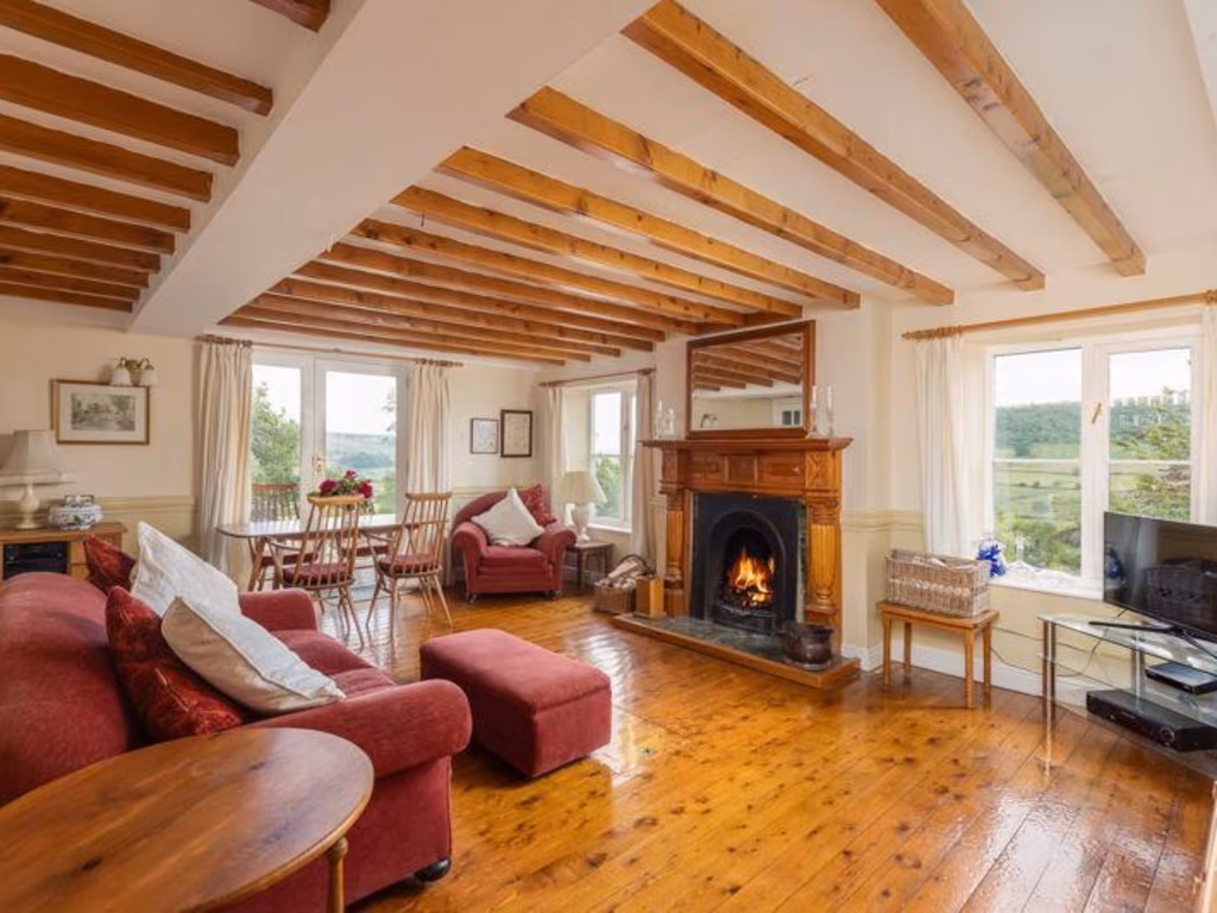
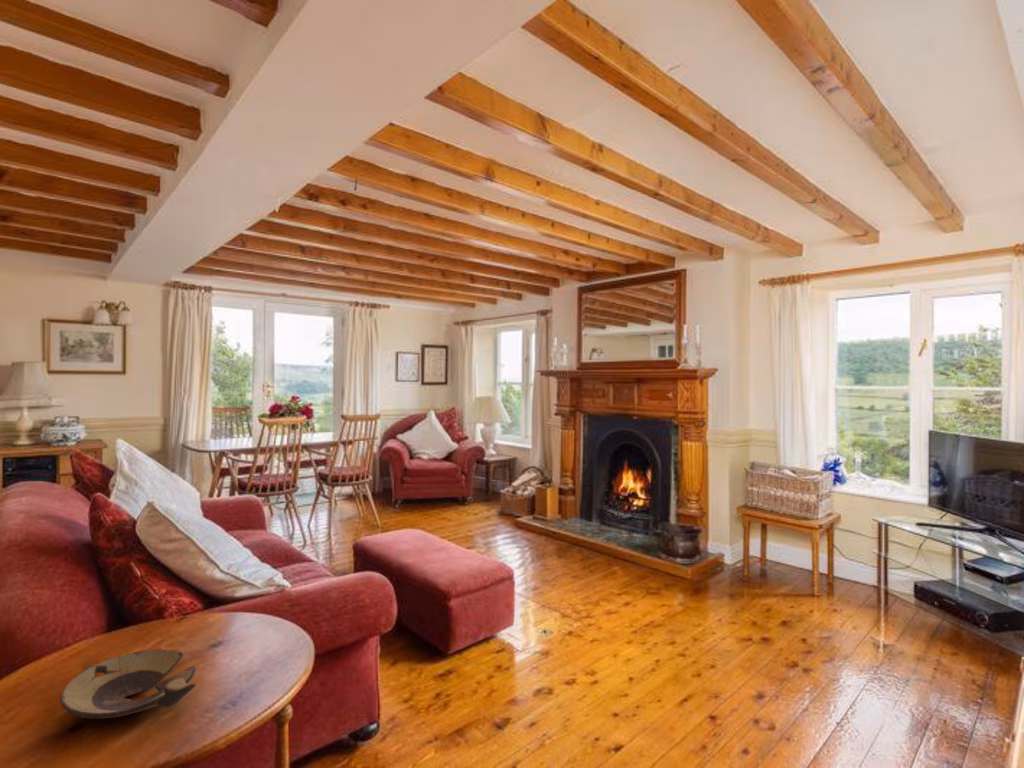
+ oil lamp (133, 687)
